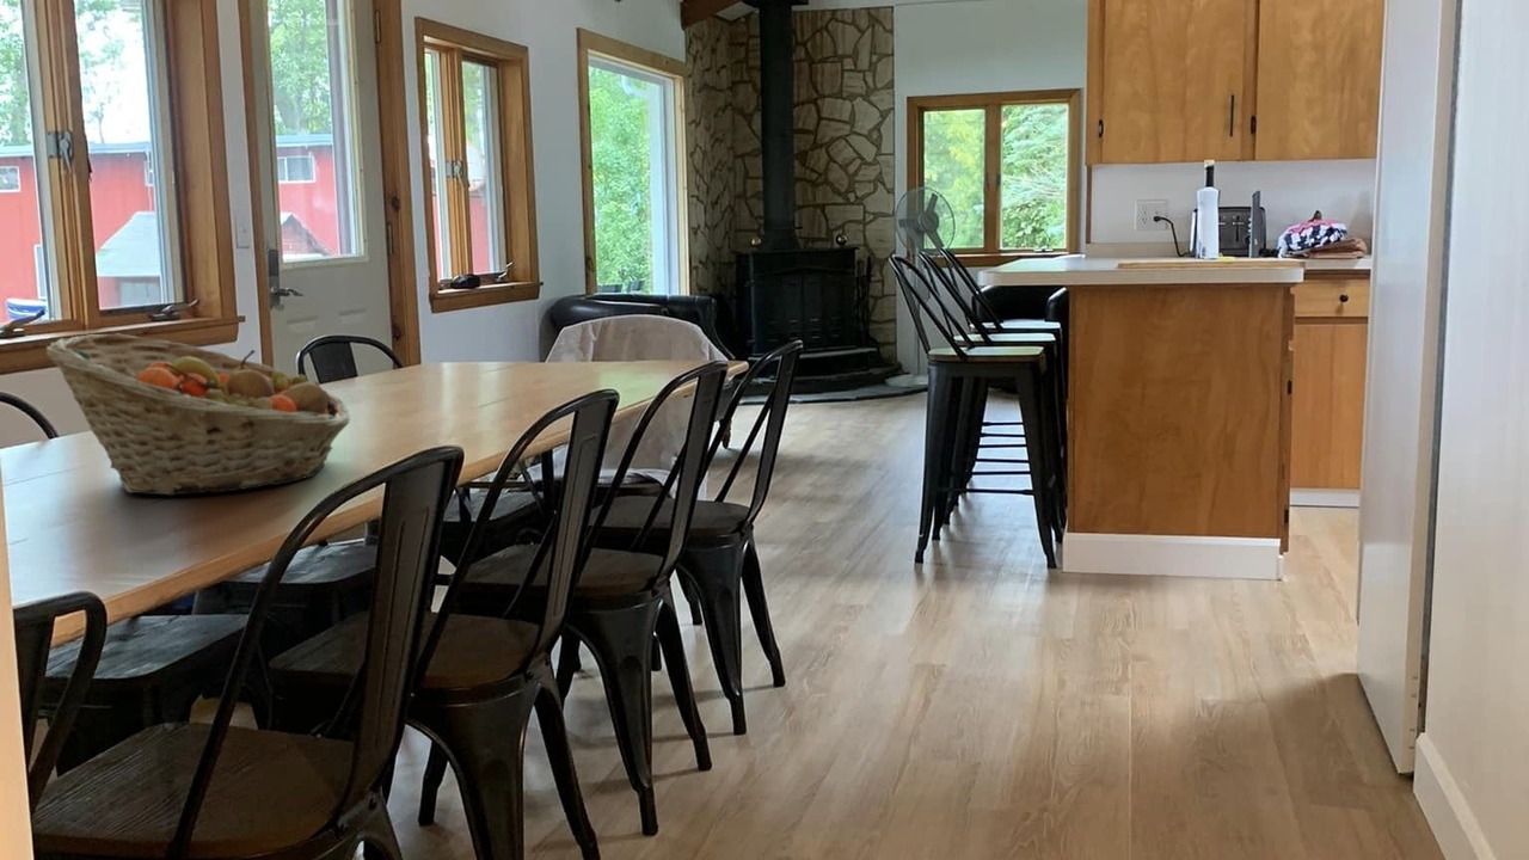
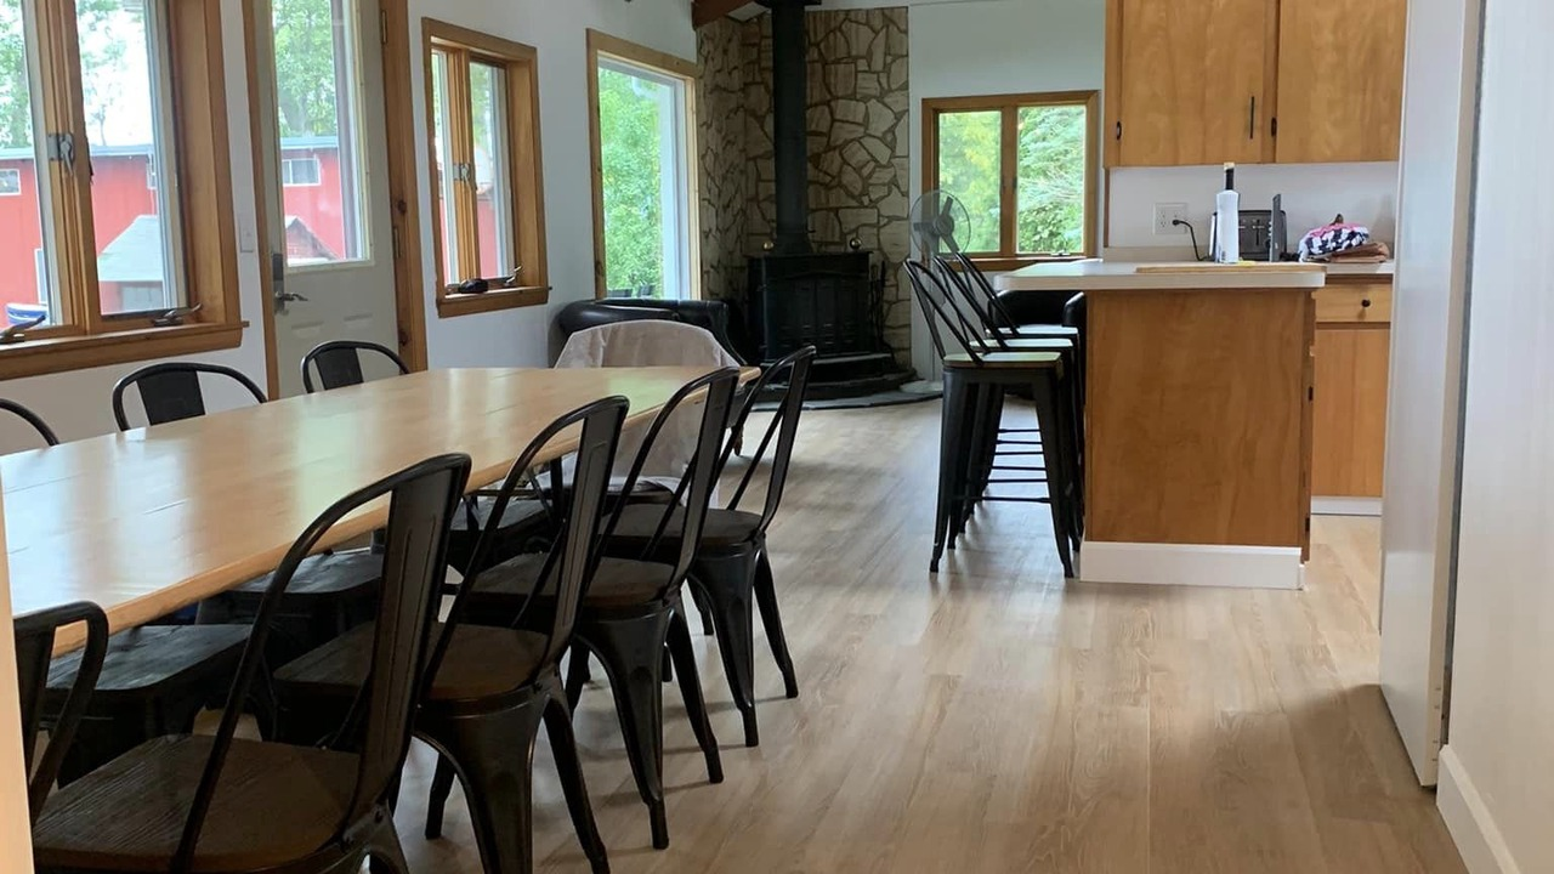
- fruit basket (208, 404)
